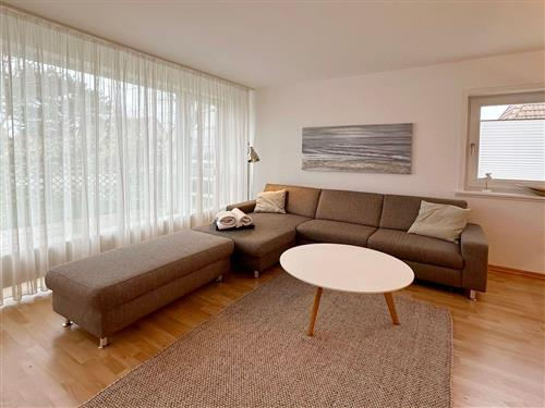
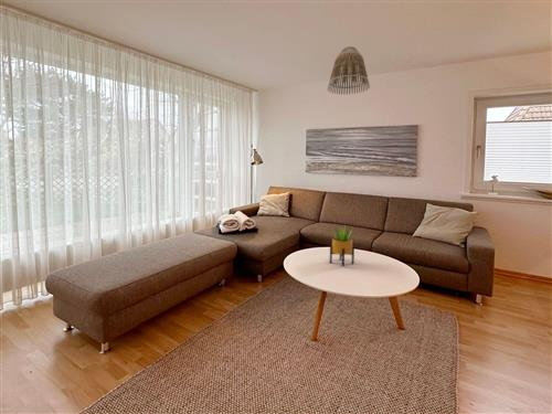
+ potted plant (341, 243)
+ lamp shade (348, 68)
